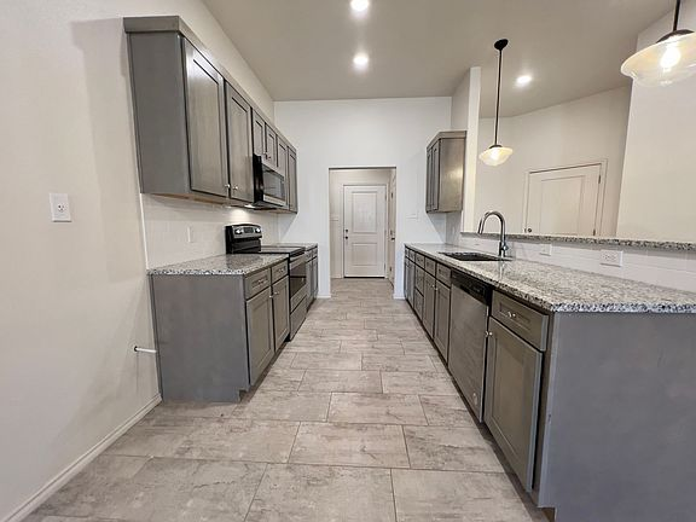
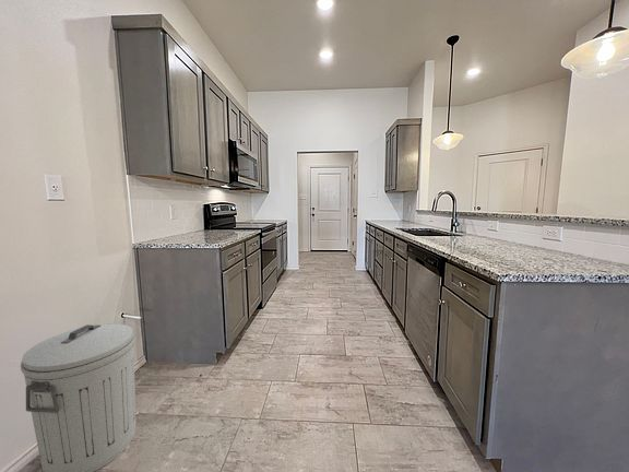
+ trash can (87, 388)
